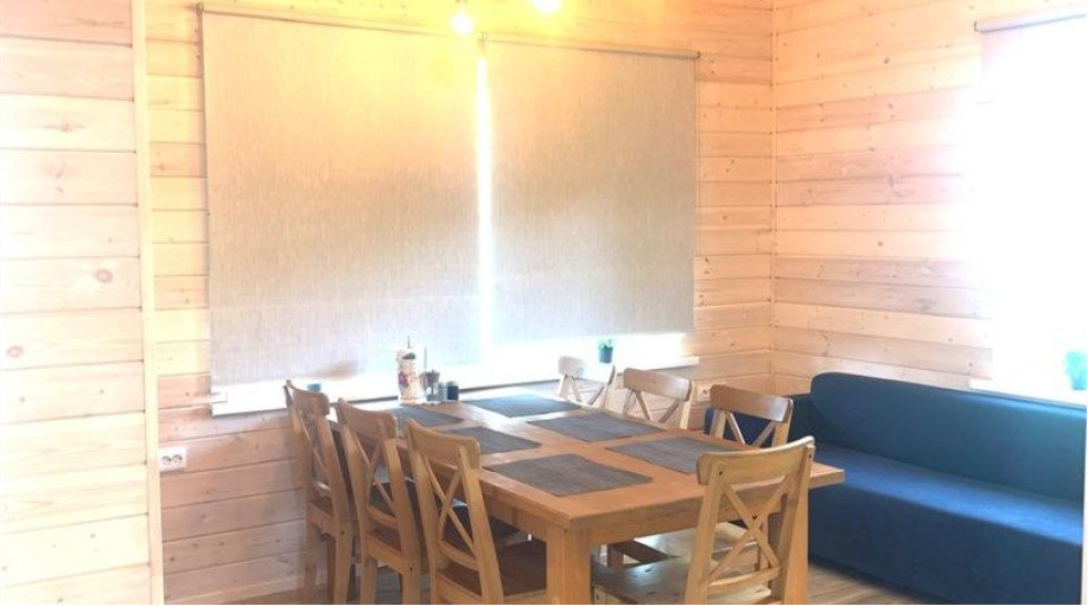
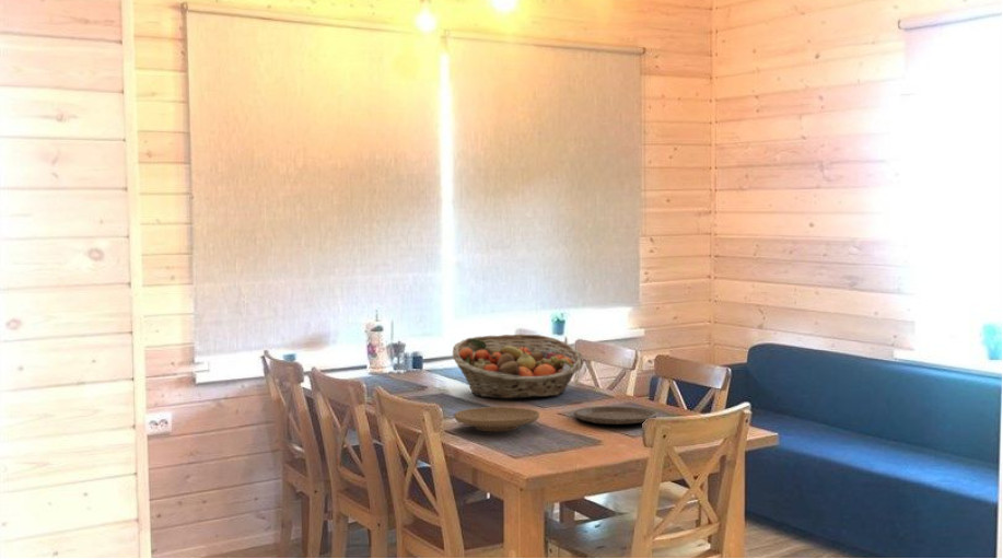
+ plate (497, 420)
+ fruit basket (517, 365)
+ plate (615, 415)
